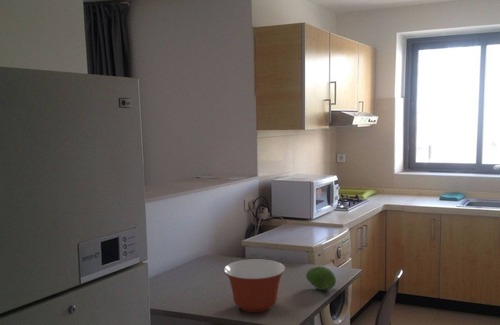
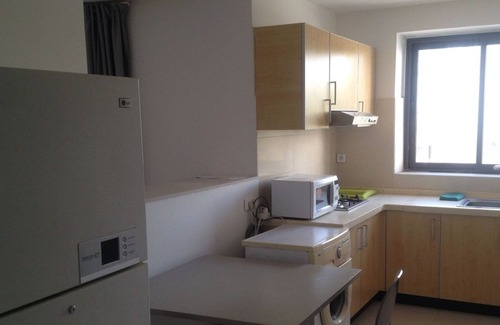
- fruit (320, 277)
- mixing bowl (255, 287)
